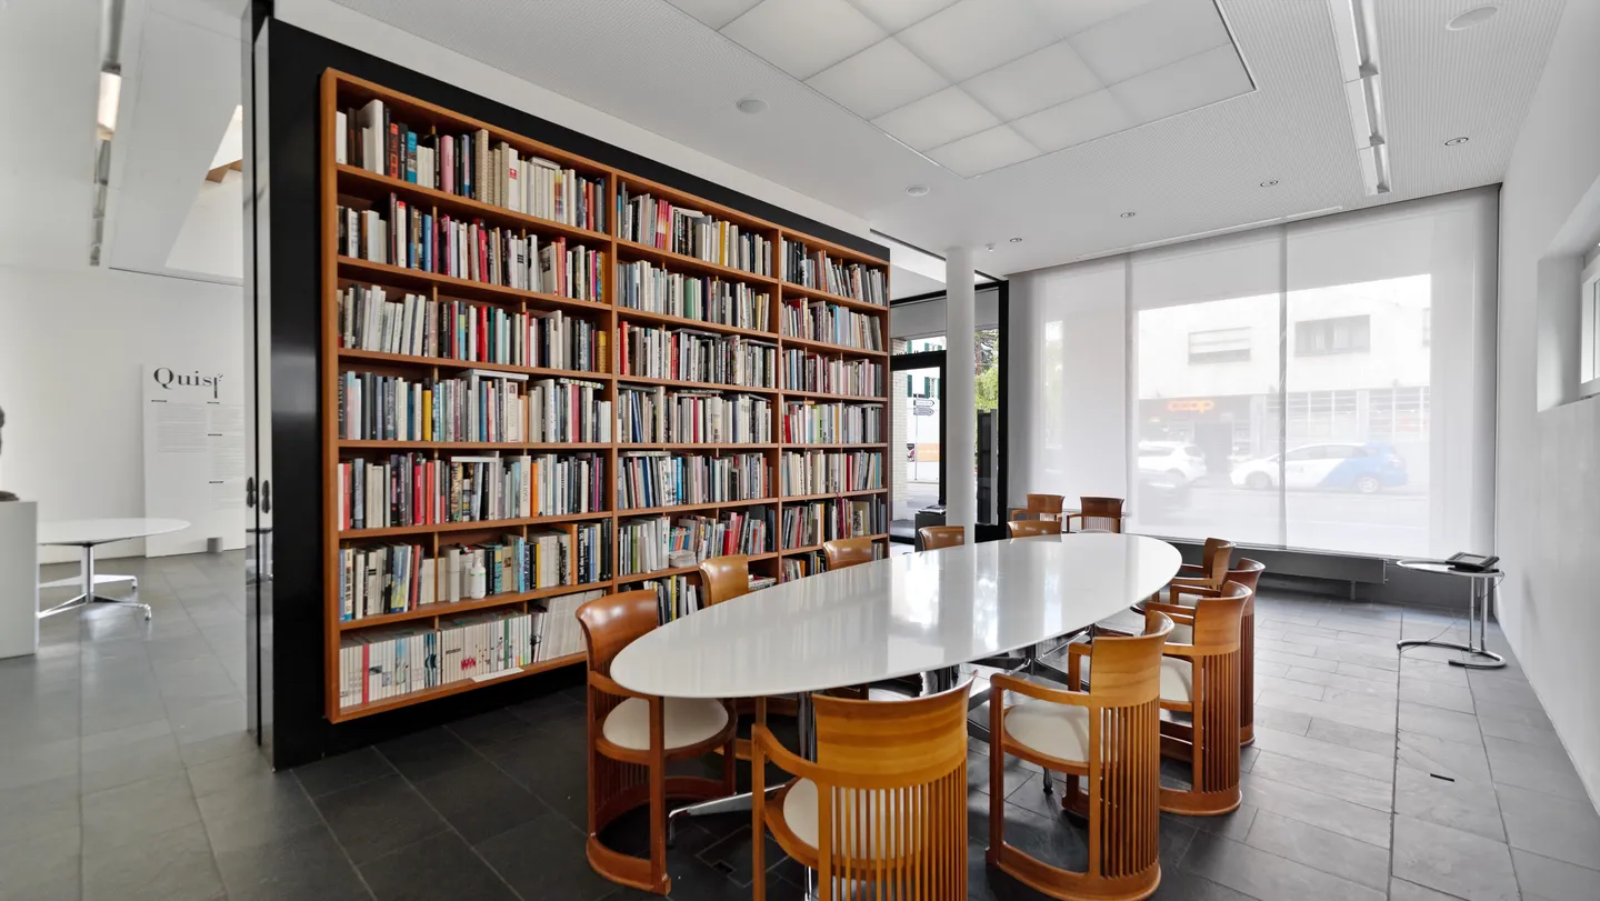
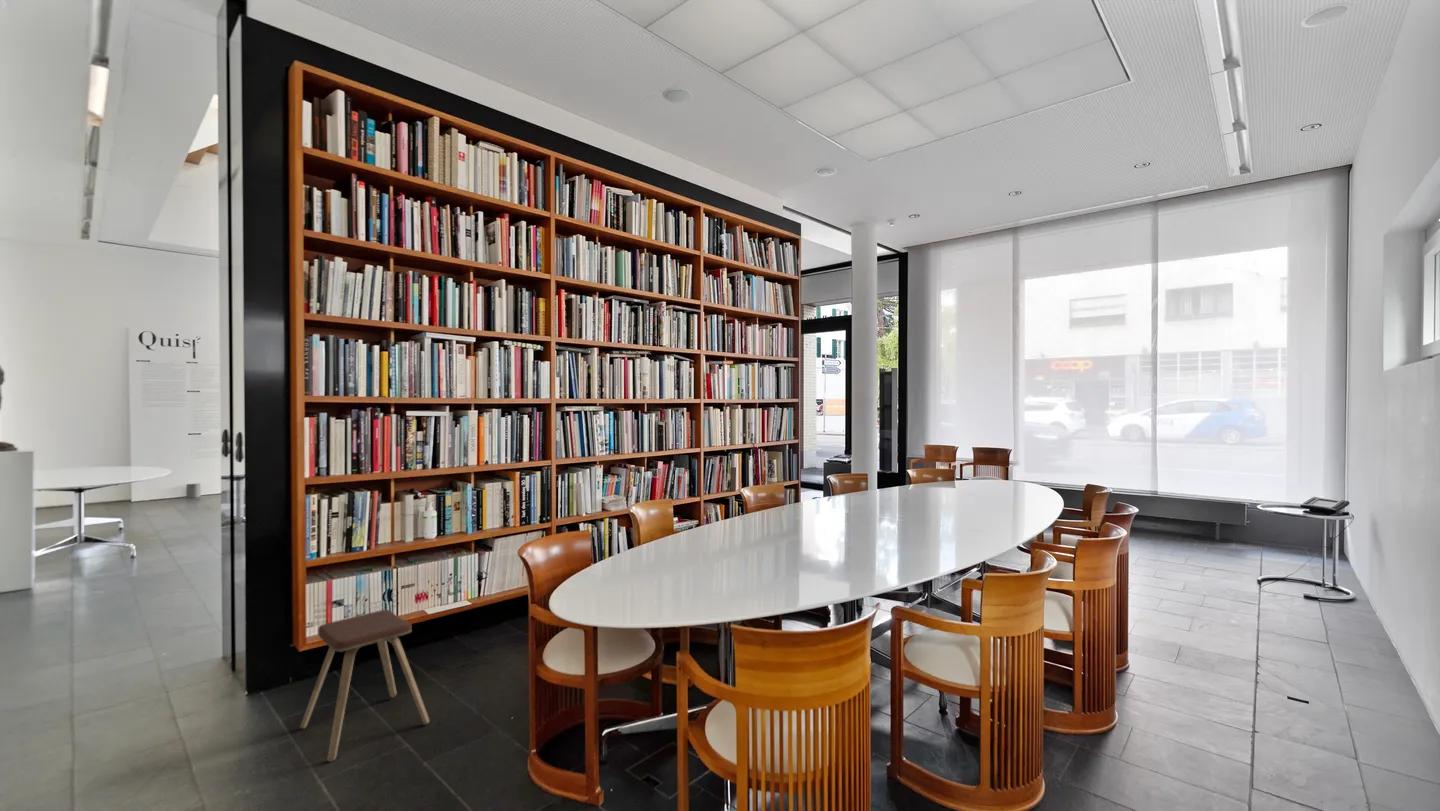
+ music stool (351, 673)
